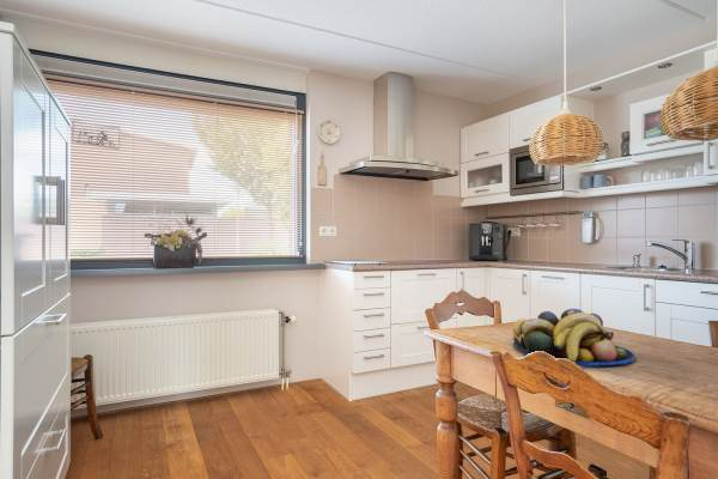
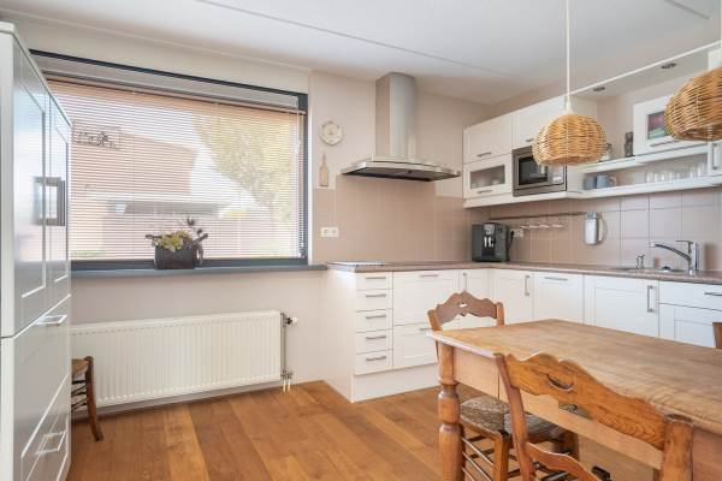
- fruit bowl (571, 331)
